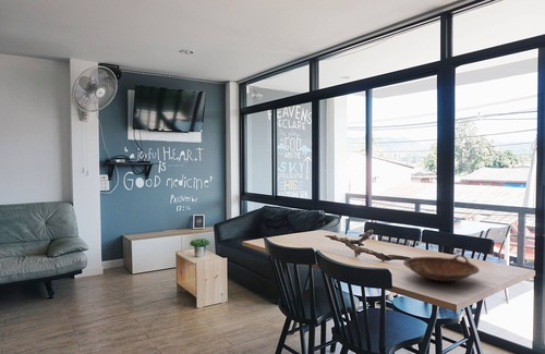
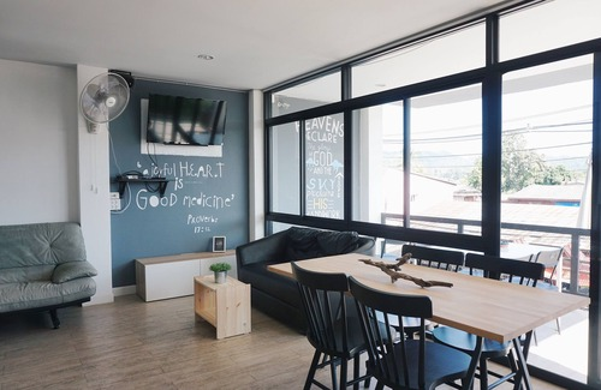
- bowl (439, 268)
